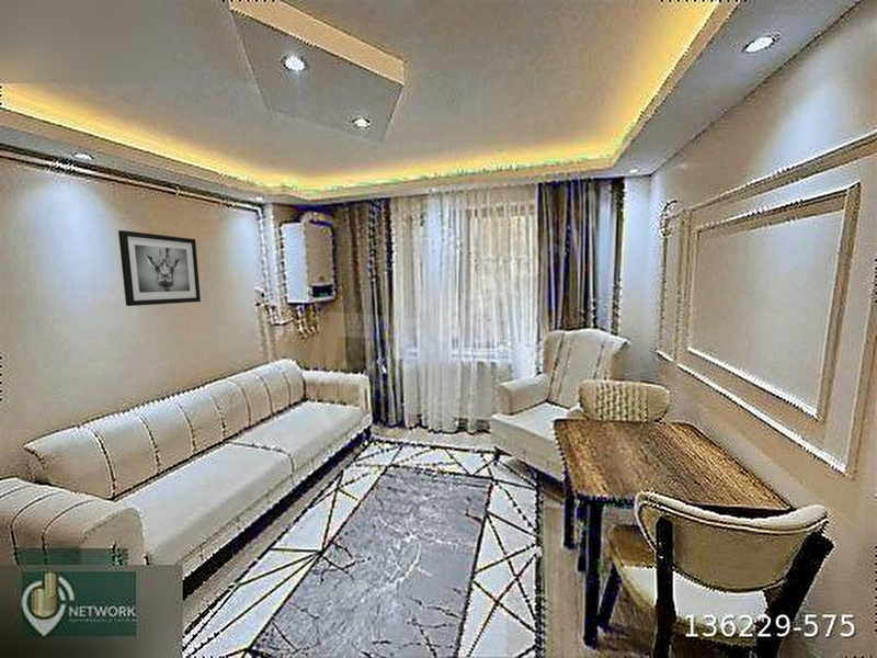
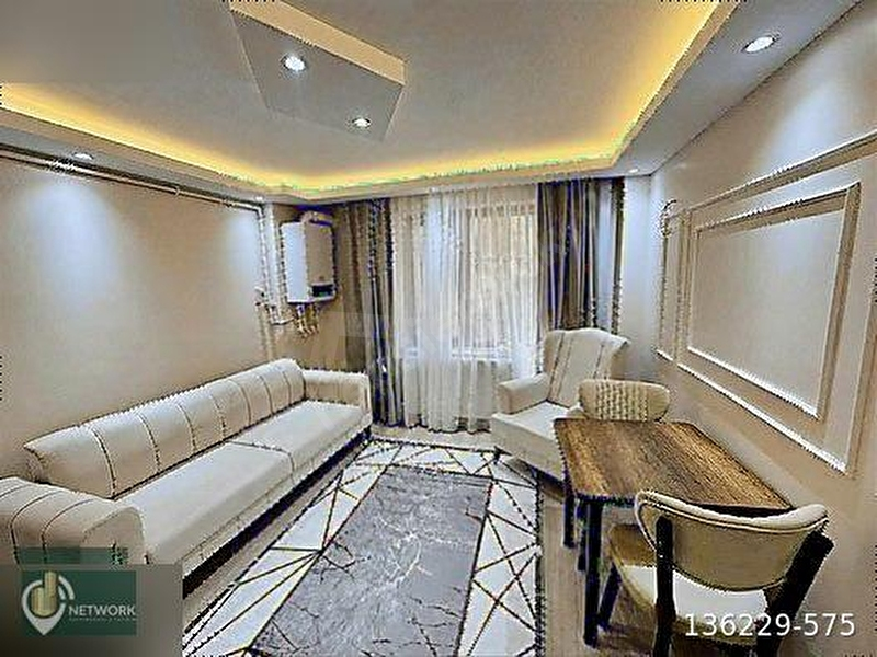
- wall art (163, 270)
